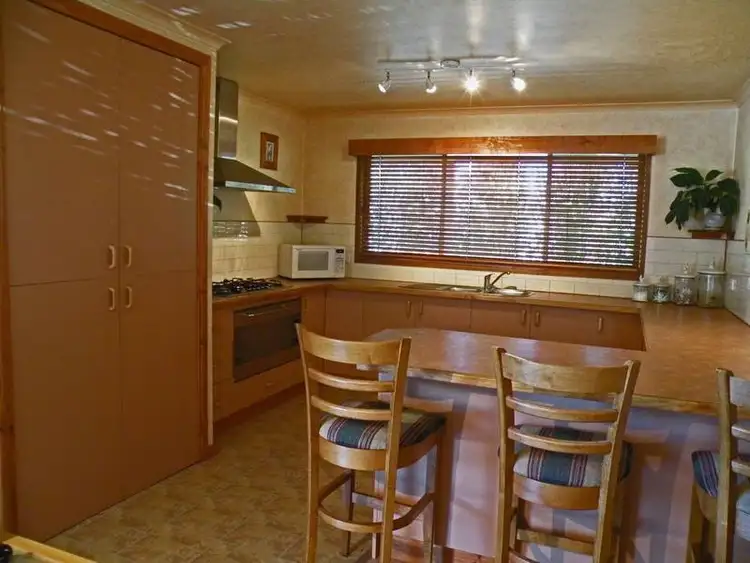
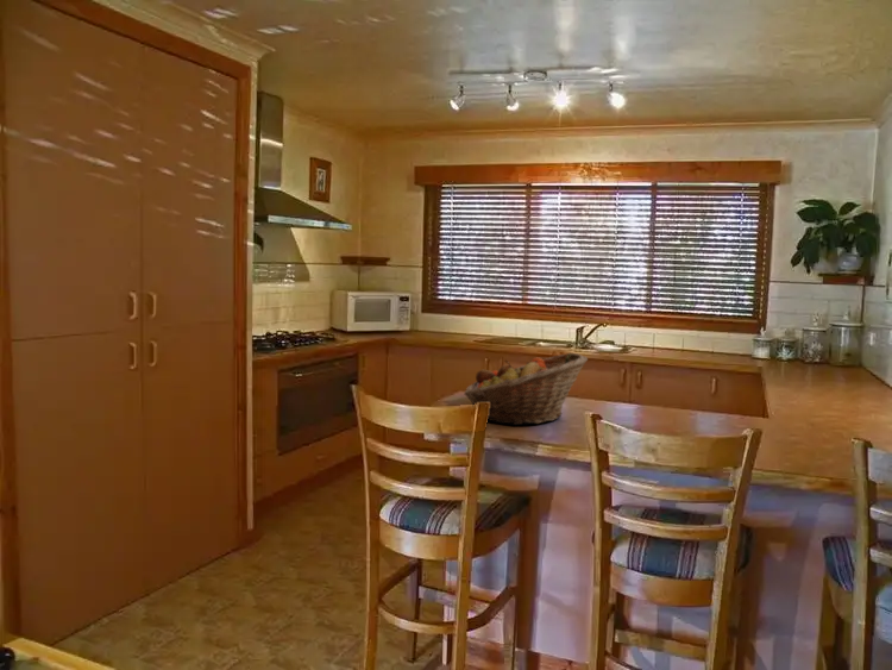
+ fruit basket (524, 384)
